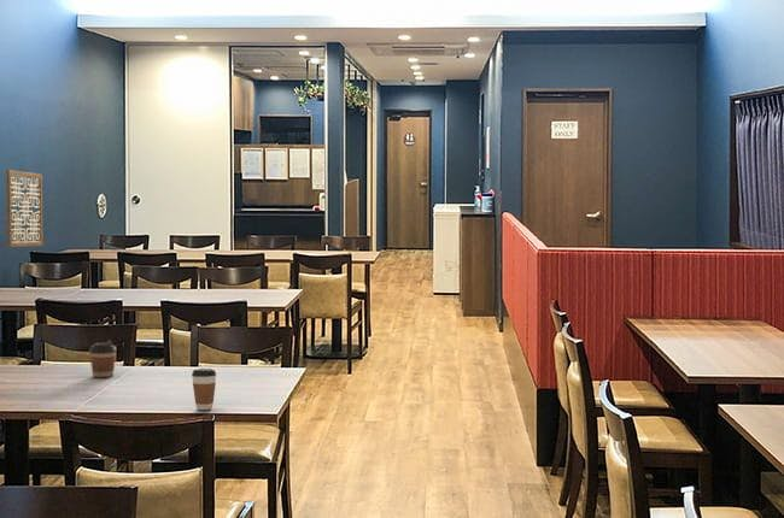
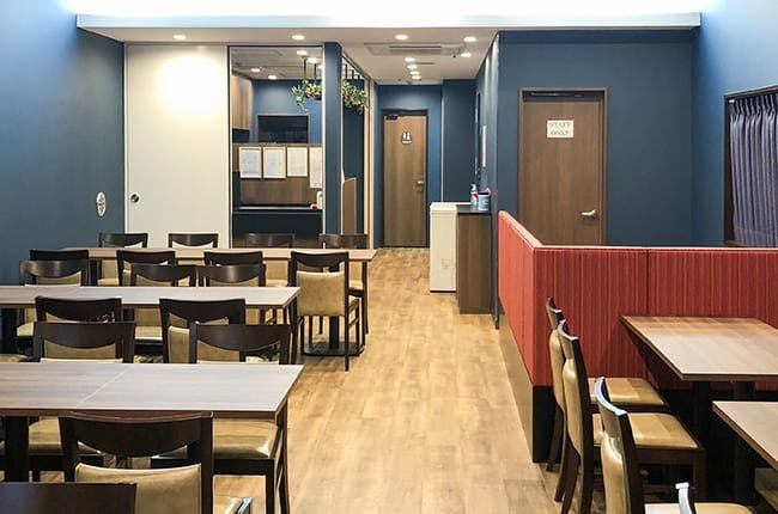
- wall art (24, 207)
- coffee cup (204, 388)
- coffee cup (103, 358)
